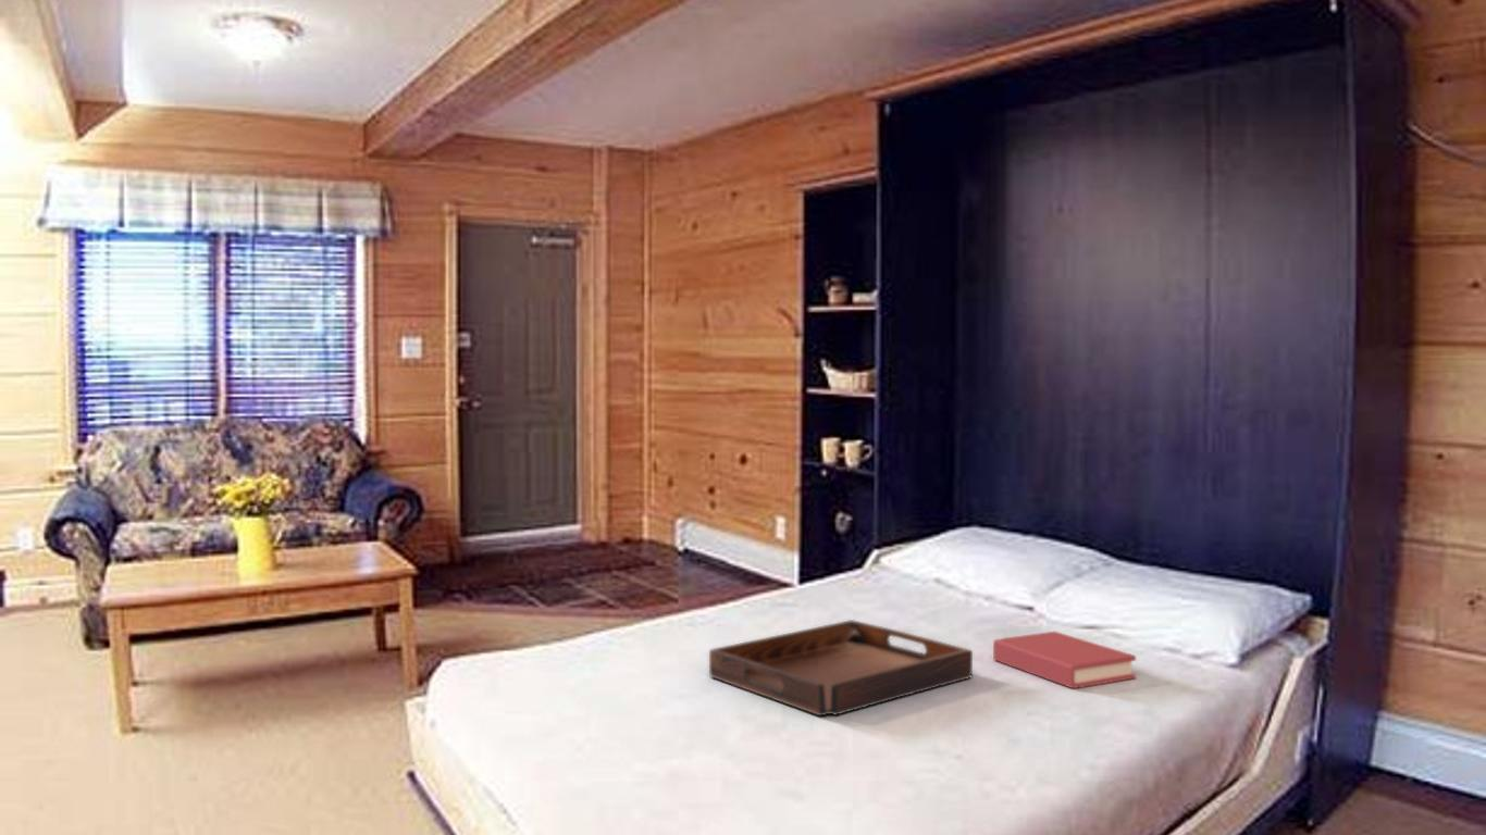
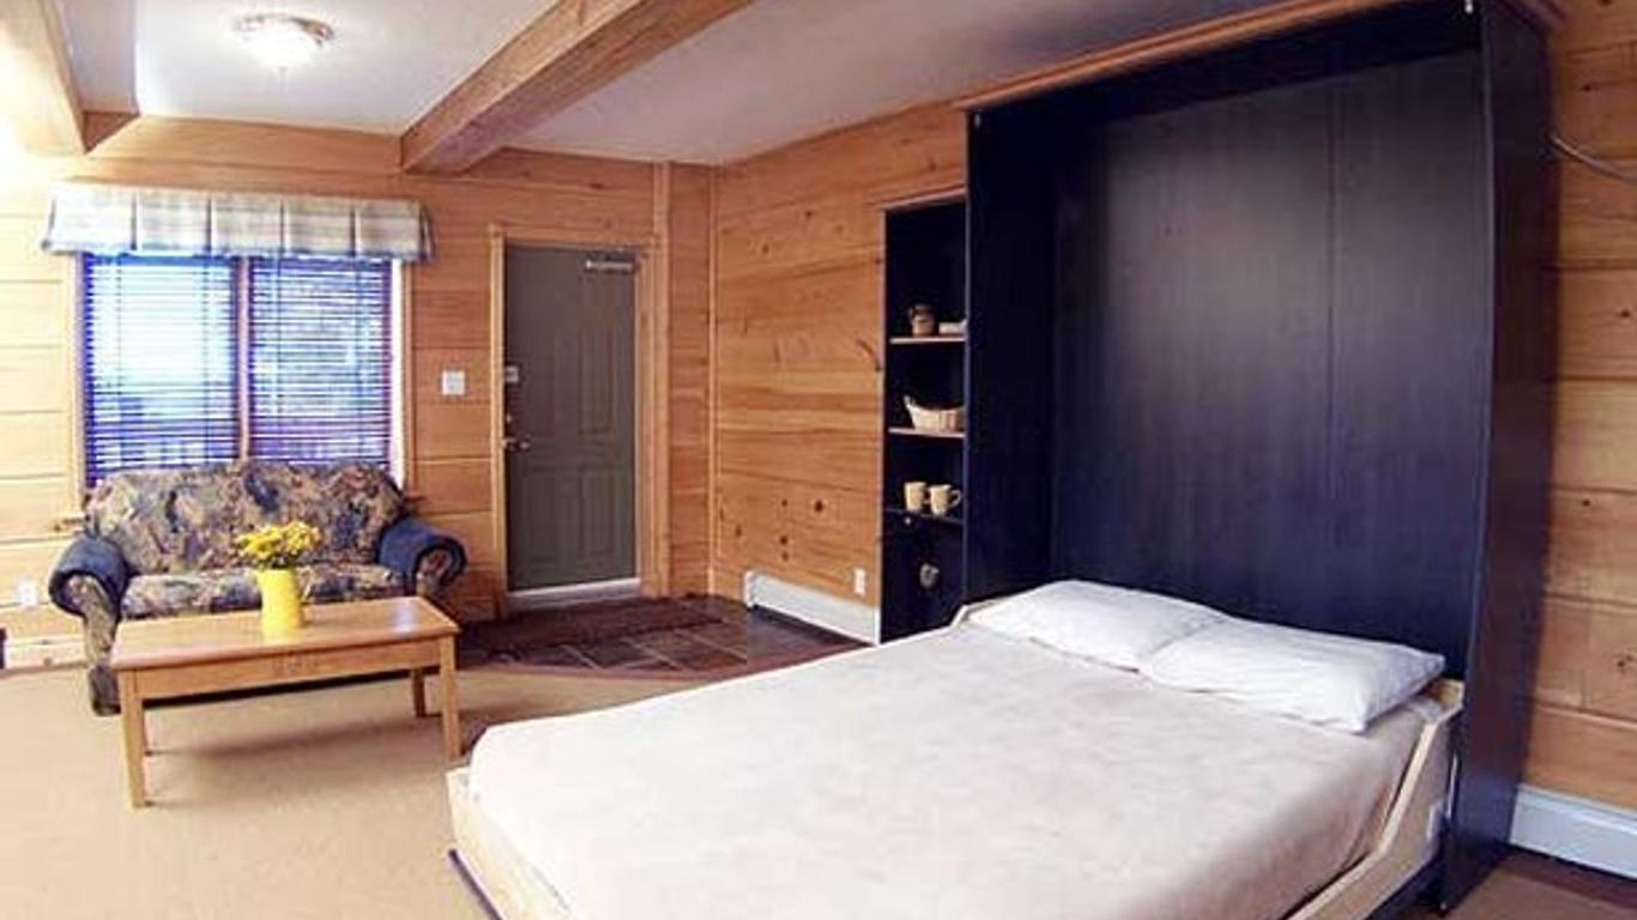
- hardback book (1062, 658)
- serving tray (840, 662)
